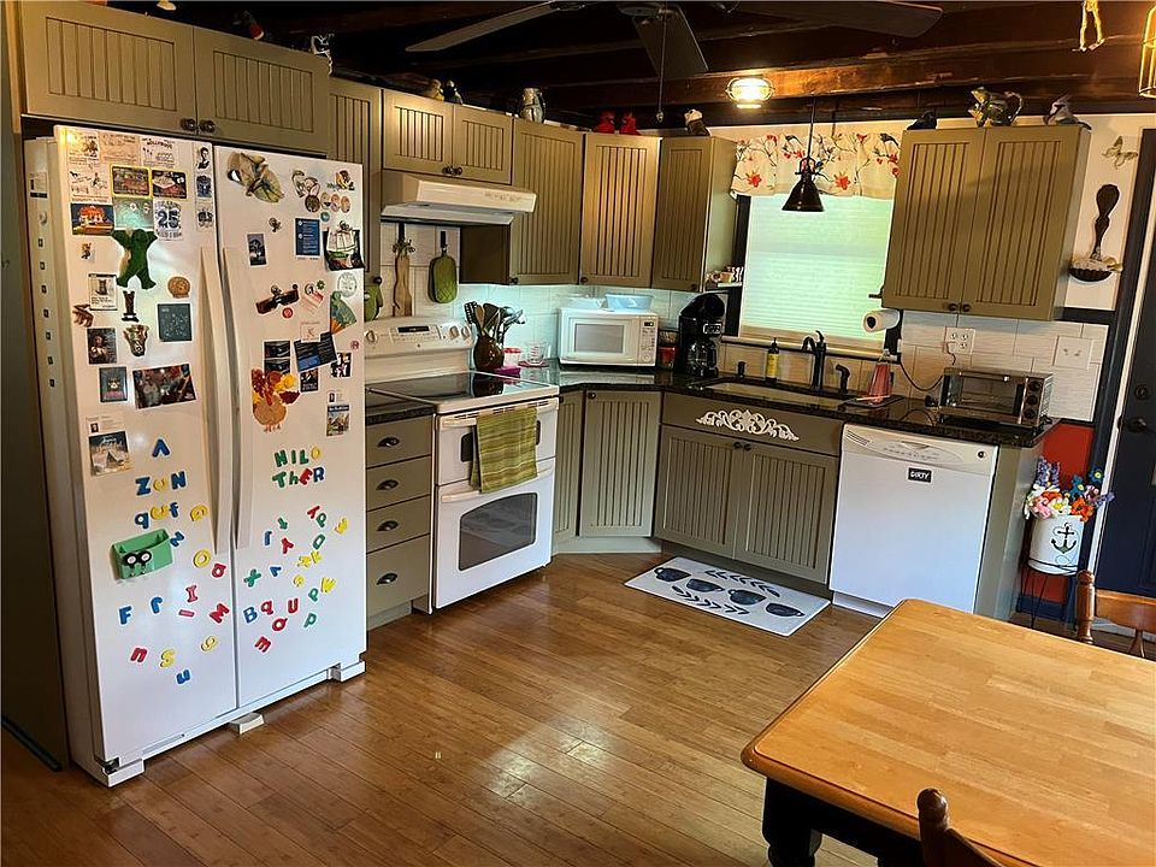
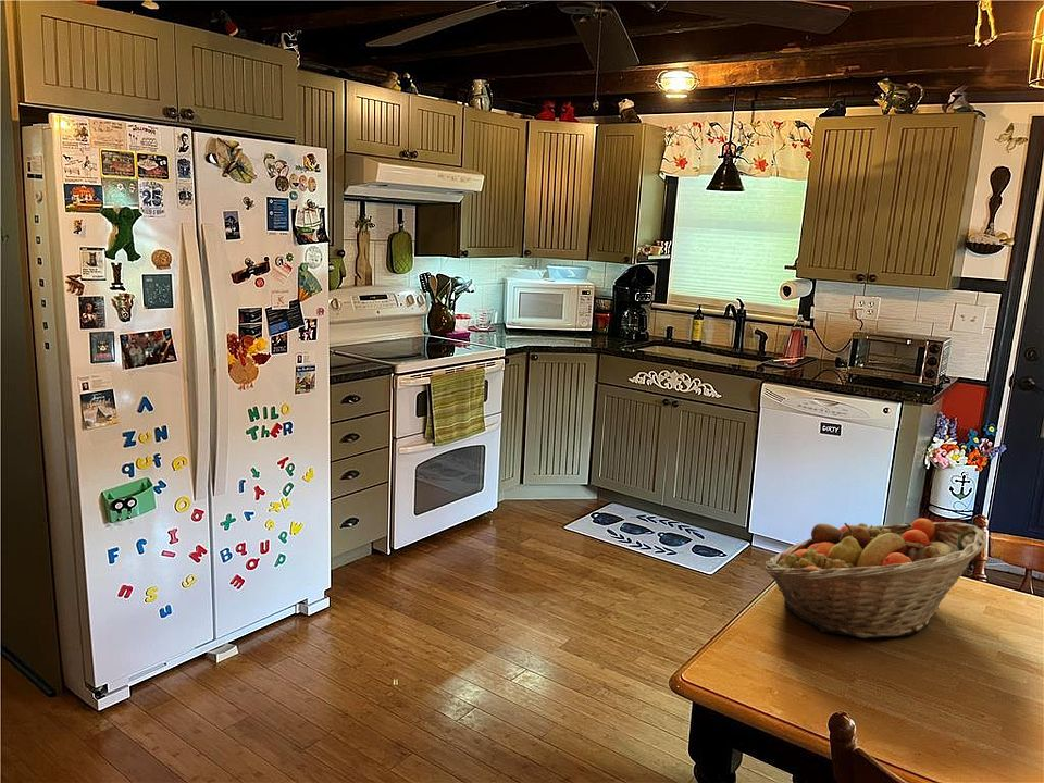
+ fruit basket (872, 564)
